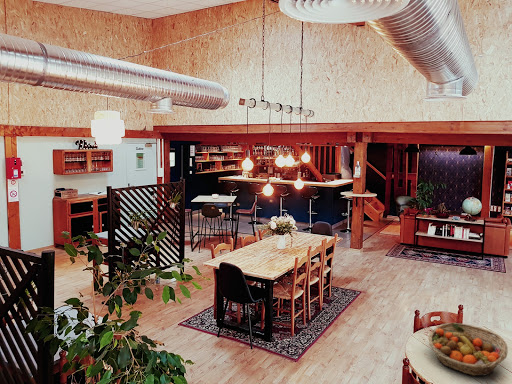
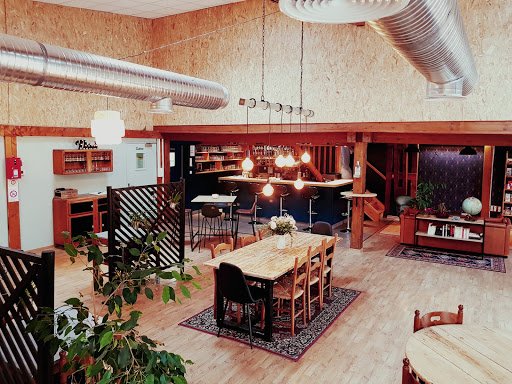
- fruit basket (466, 348)
